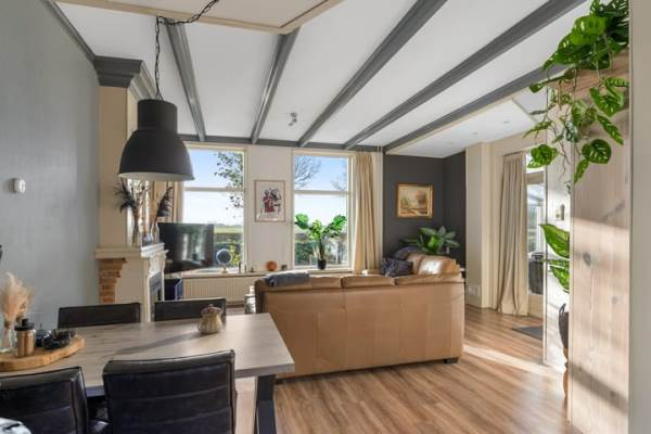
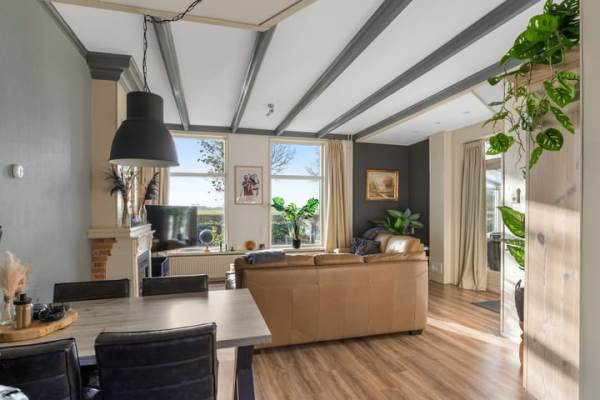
- teapot (209, 317)
